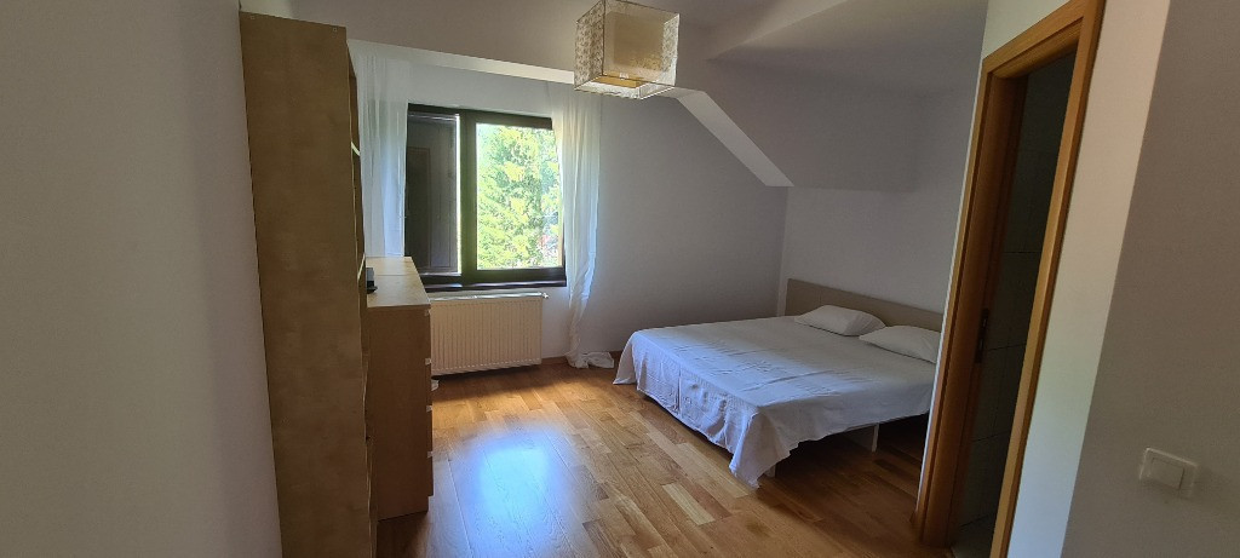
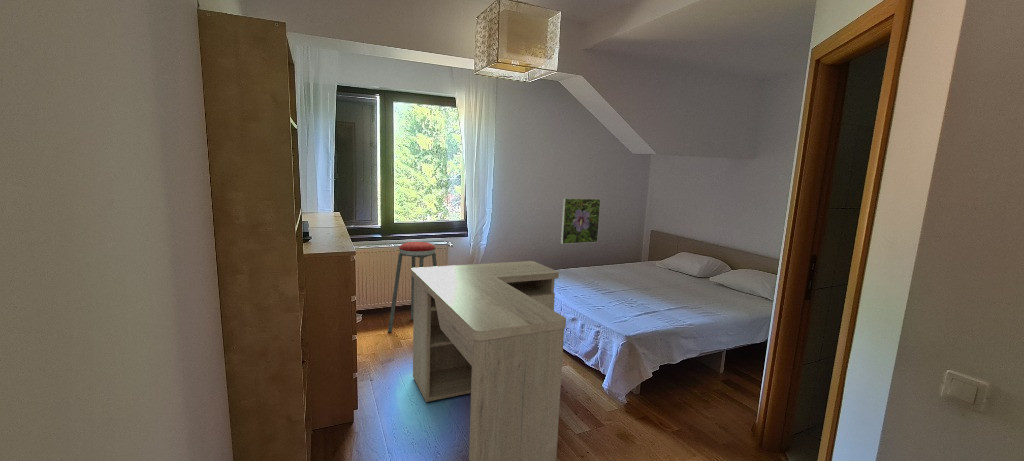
+ music stool (413, 286)
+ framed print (580, 220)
+ desk (510, 349)
